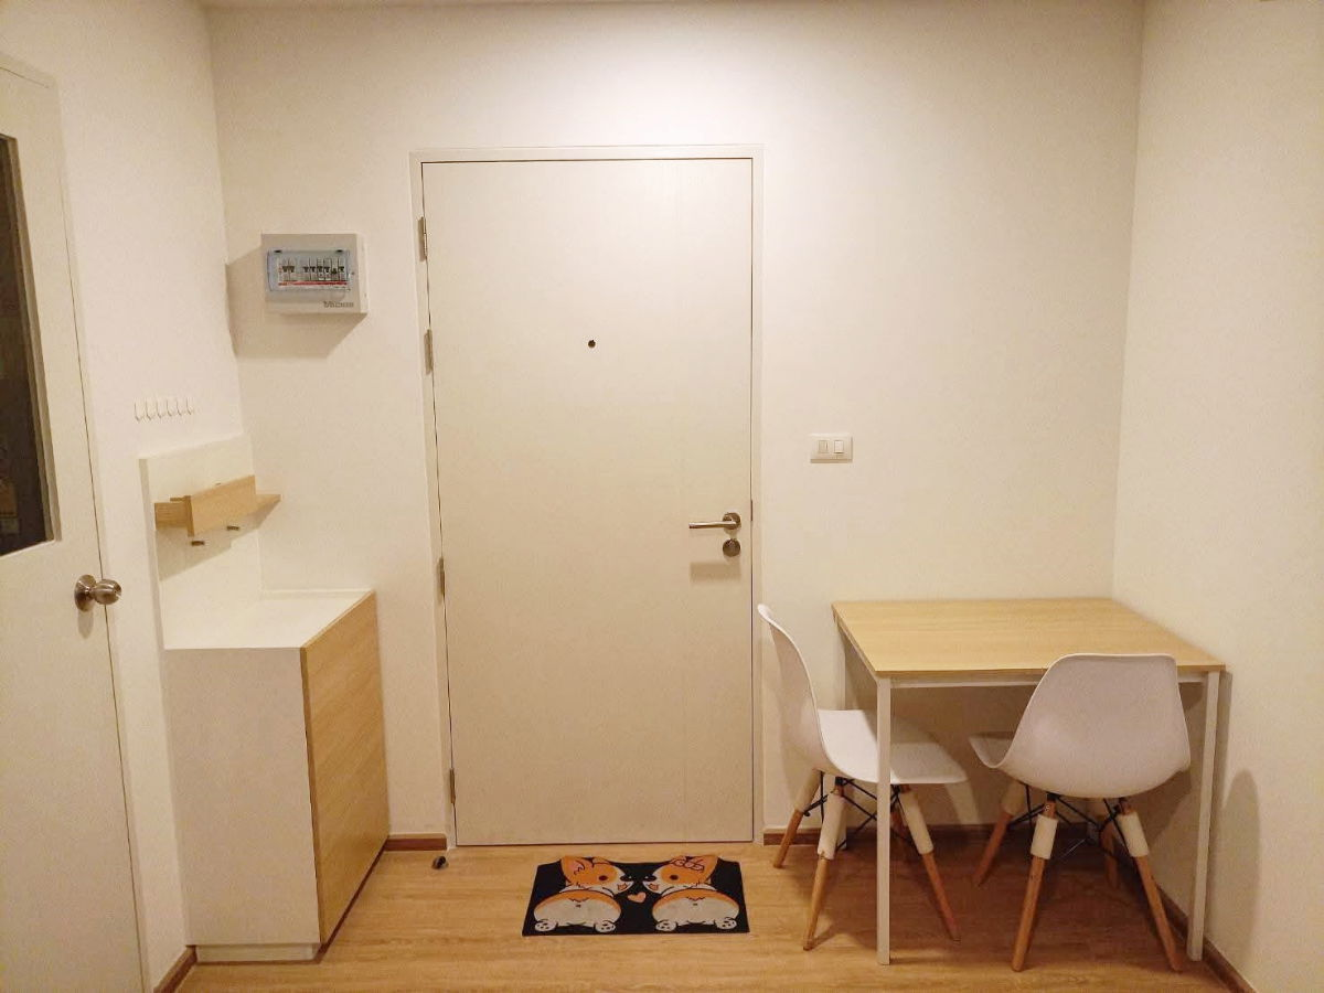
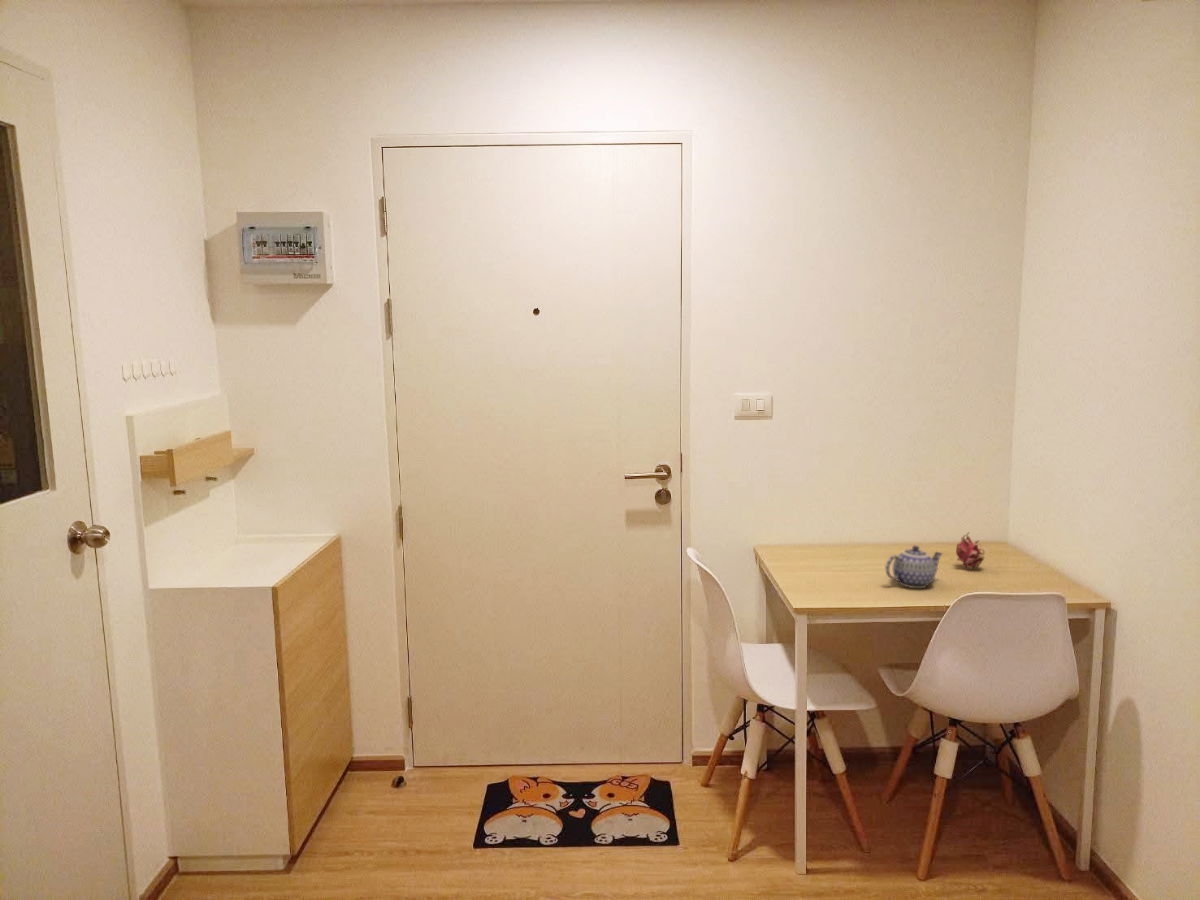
+ teapot (914, 564)
+ fruit (970, 550)
